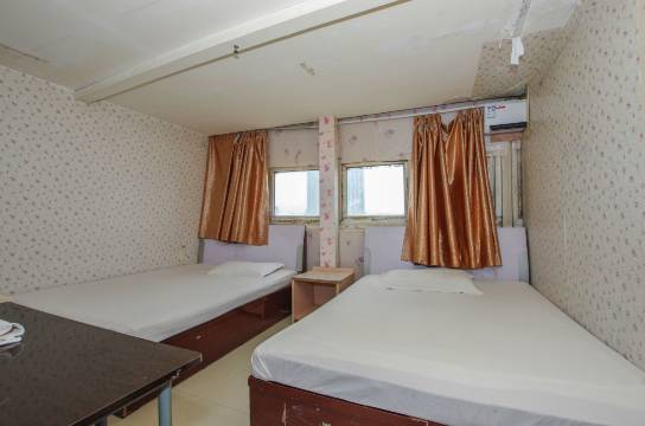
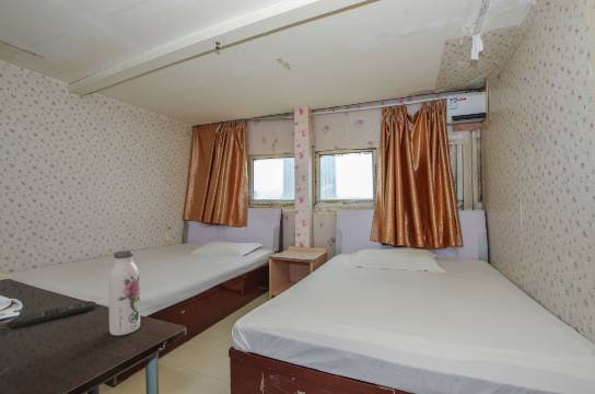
+ remote control (56, 313)
+ water bottle (124, 290)
